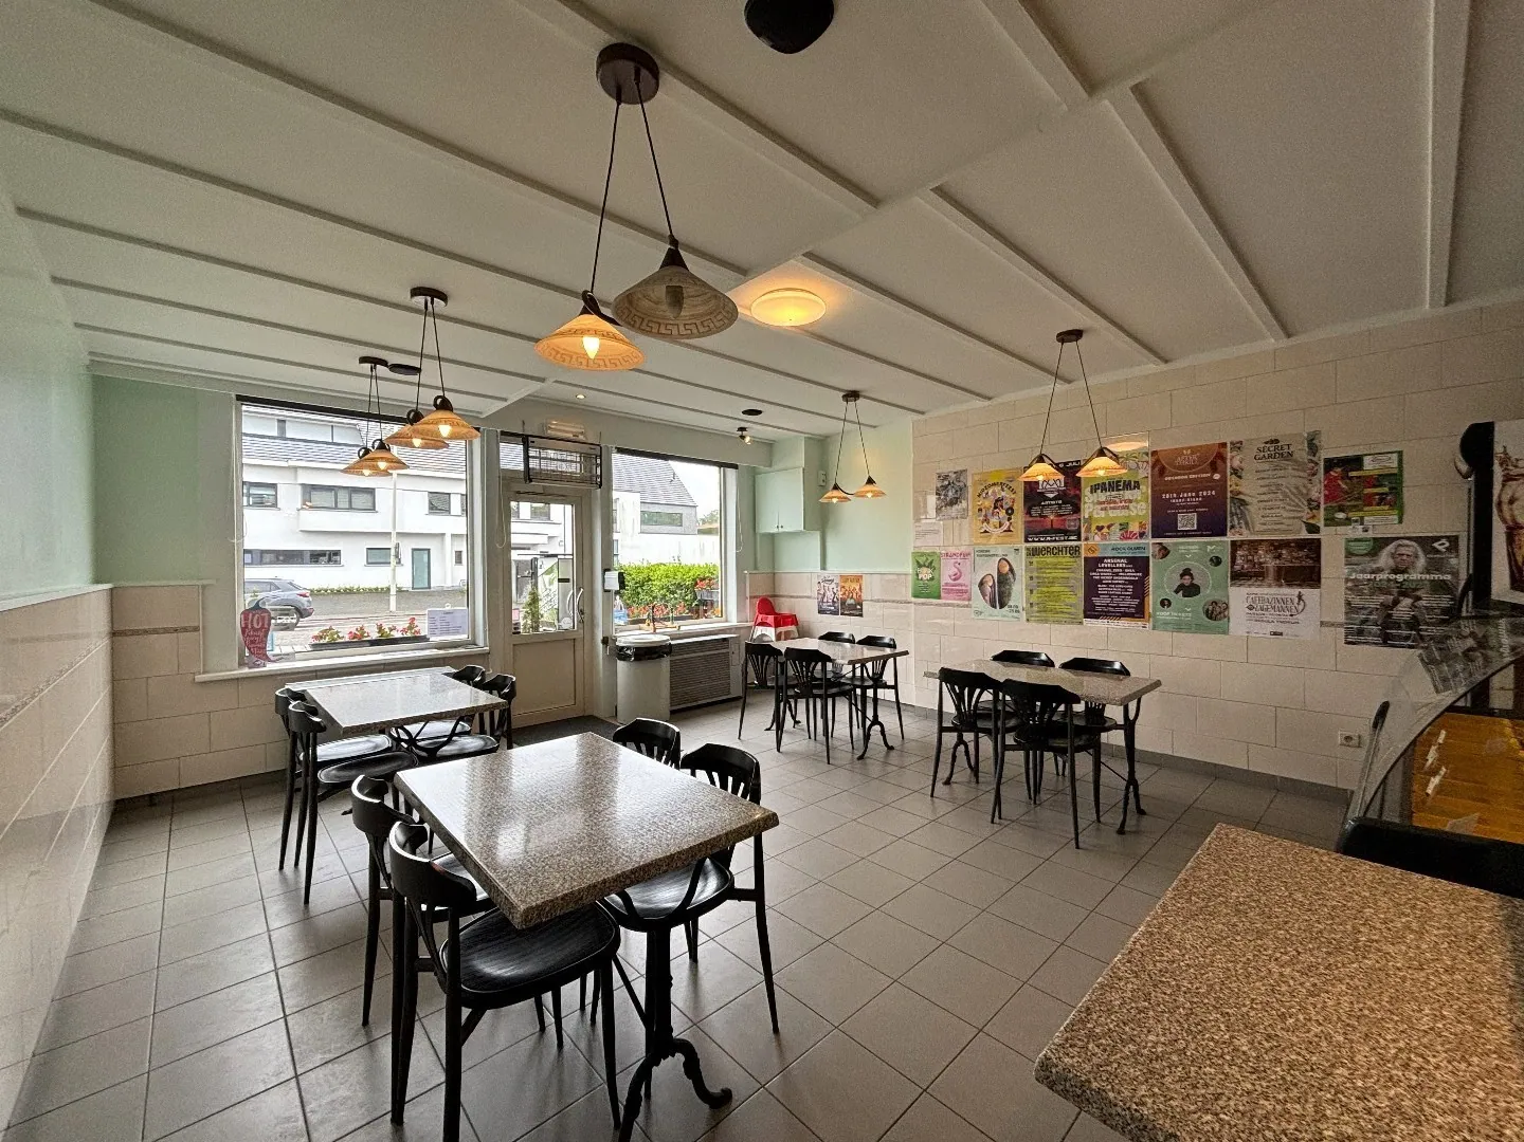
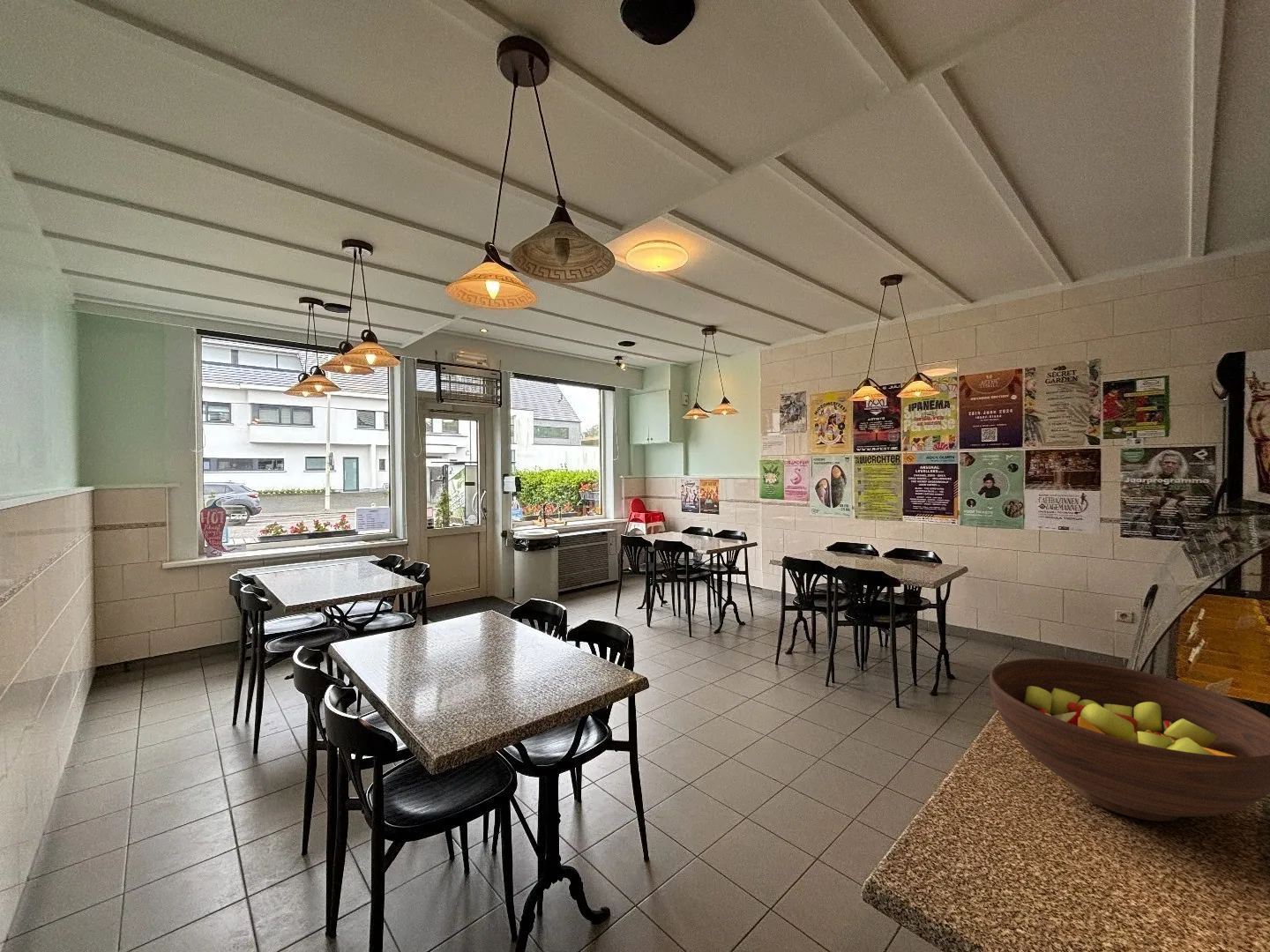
+ fruit bowl (1119, 747)
